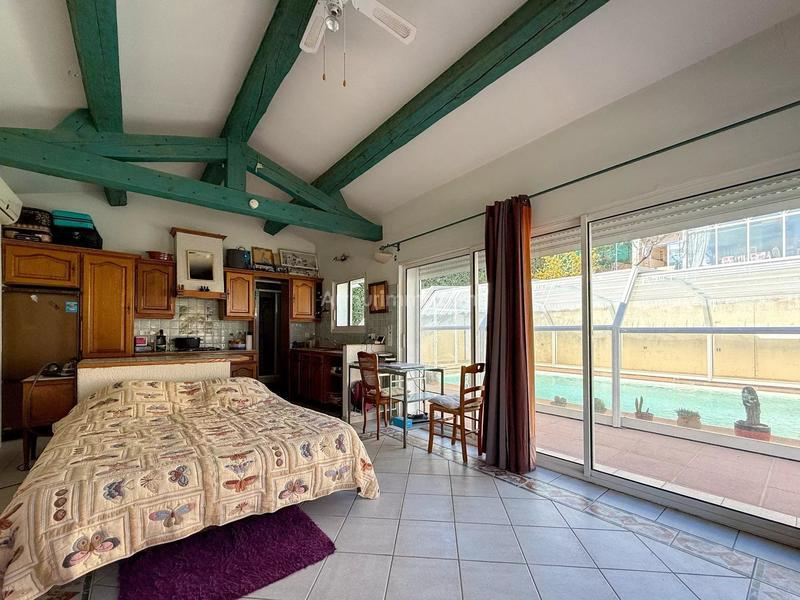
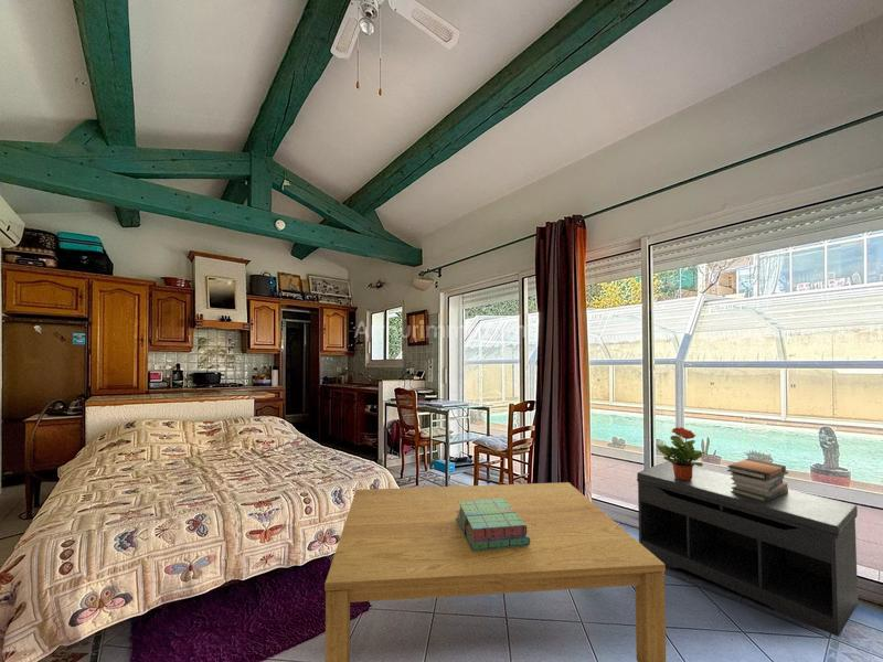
+ coffee table (479, 564)
+ stack of books (490, 521)
+ book stack (757, 479)
+ potted plant (683, 452)
+ bench (735, 531)
